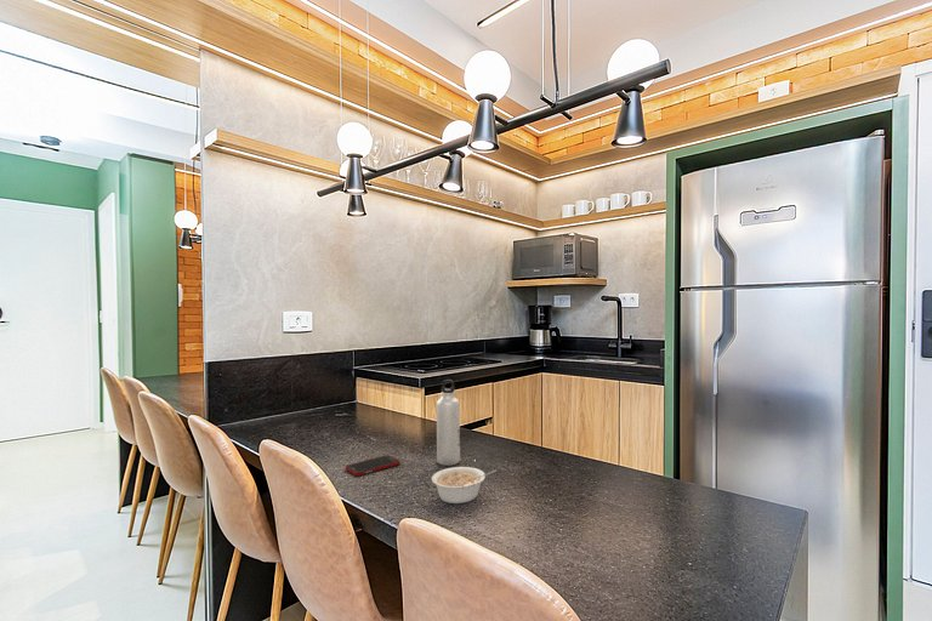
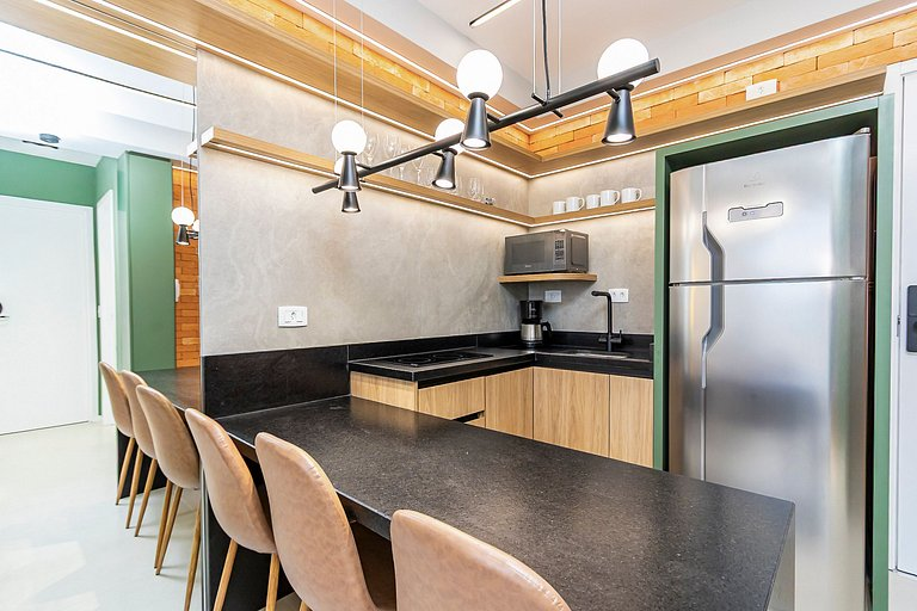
- cell phone (373, 465)
- legume (460, 483)
- water bottle (448, 421)
